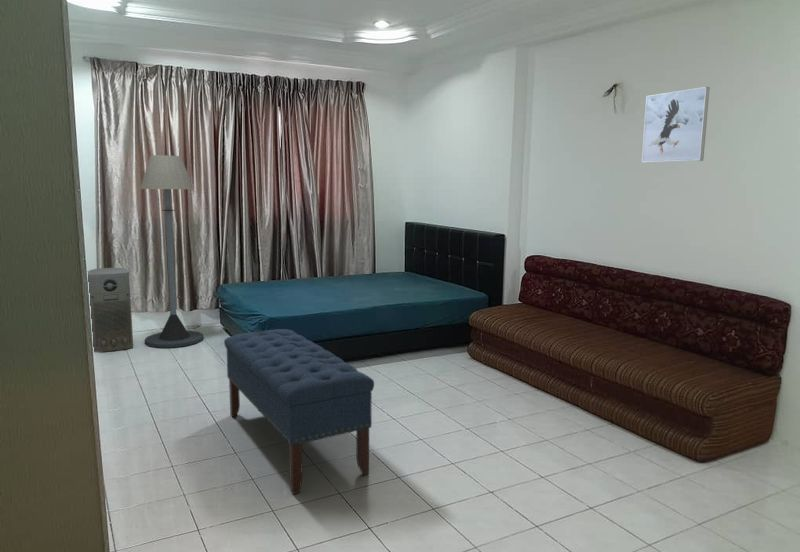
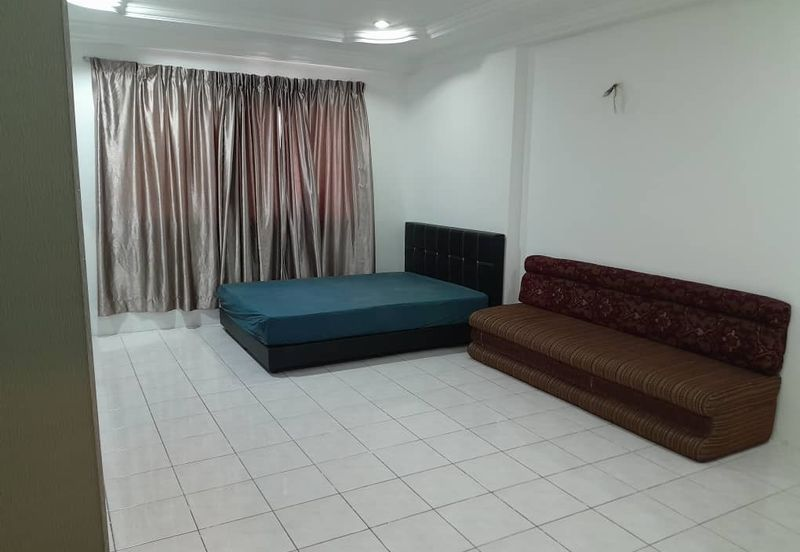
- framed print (673, 127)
- air purifier (110, 308)
- floor lamp (170, 250)
- bench (291, 396)
